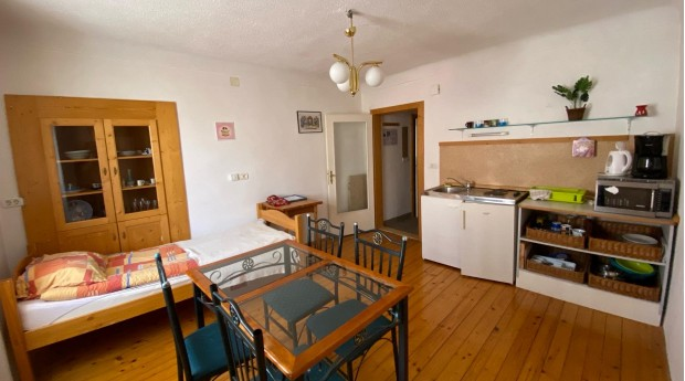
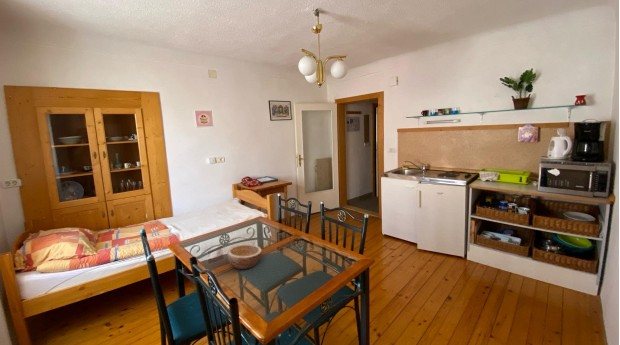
+ bowl (244, 256)
